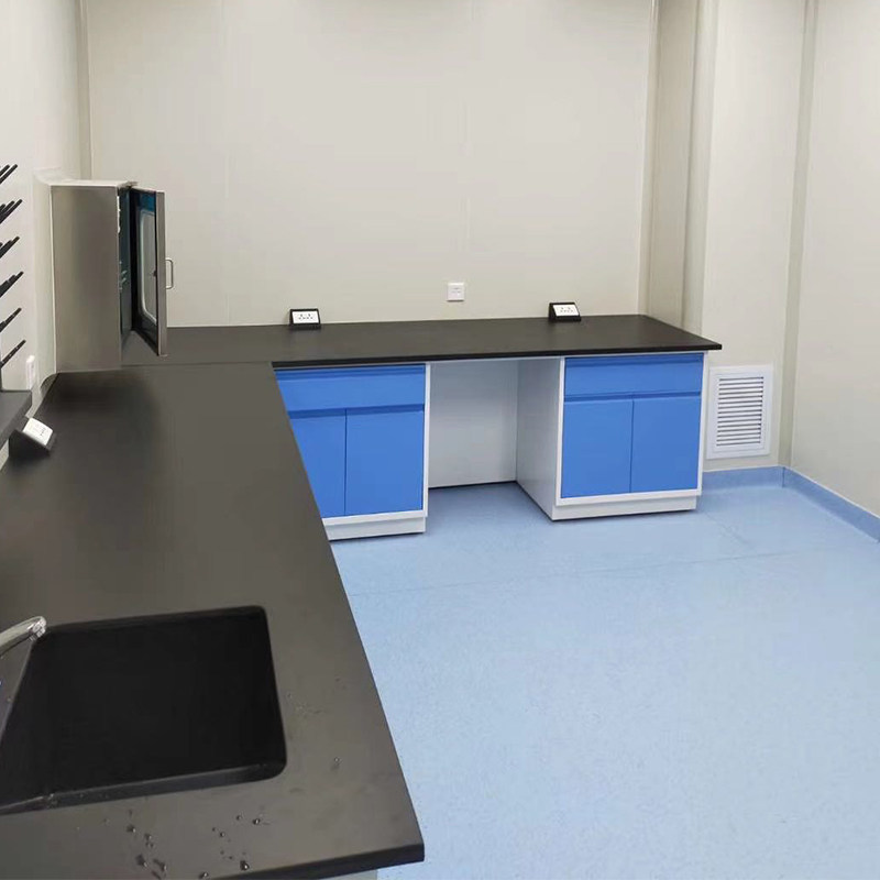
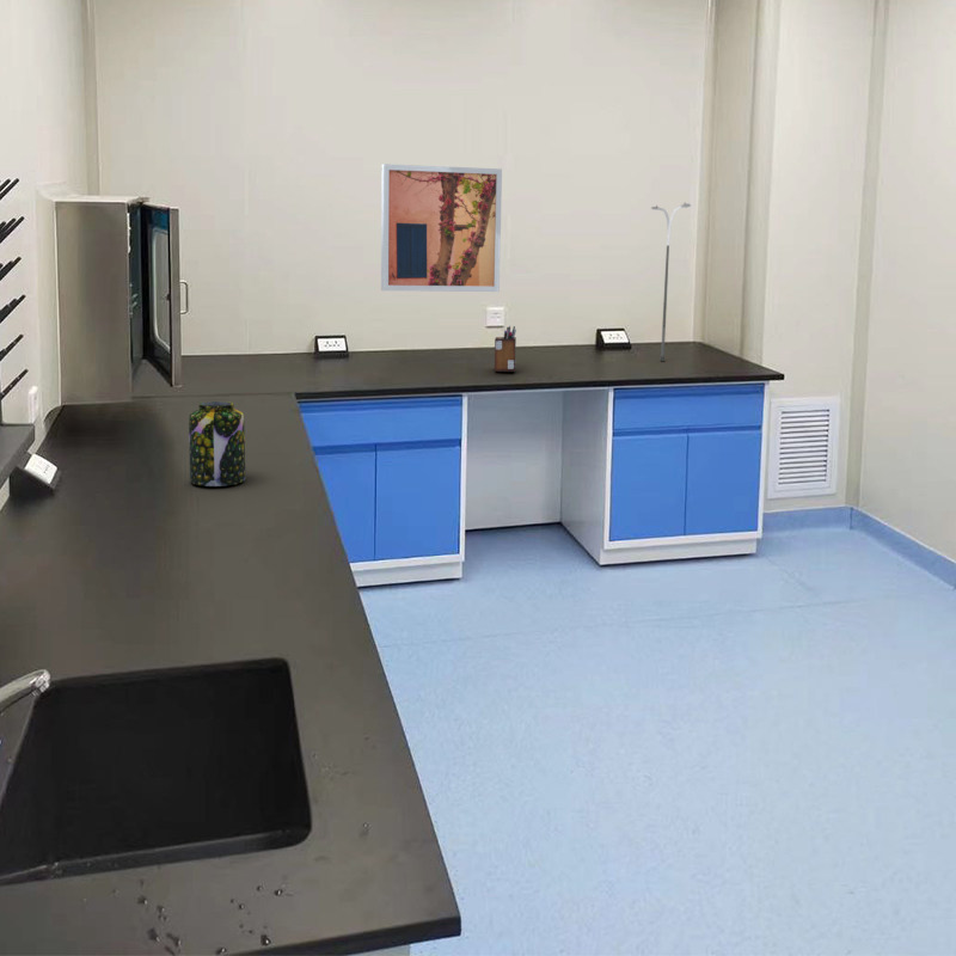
+ wall art (441, 229)
+ jar (216, 442)
+ desk organizer (504, 348)
+ desk lamp (666, 283)
